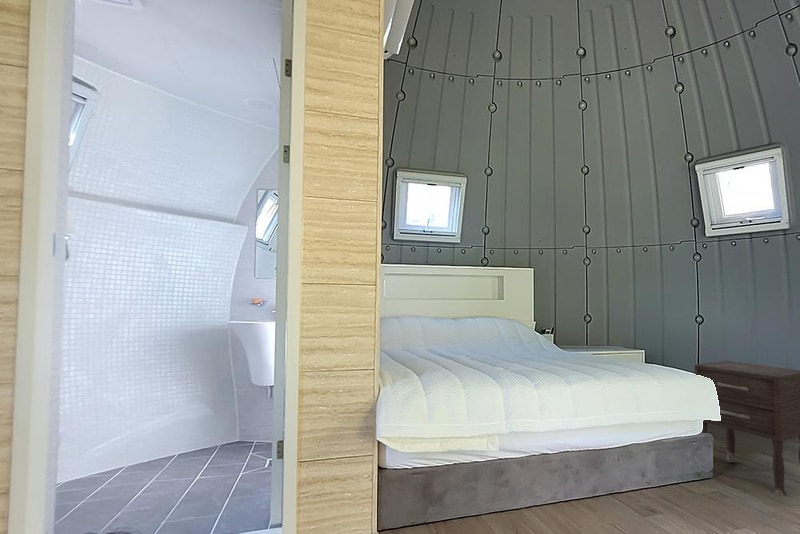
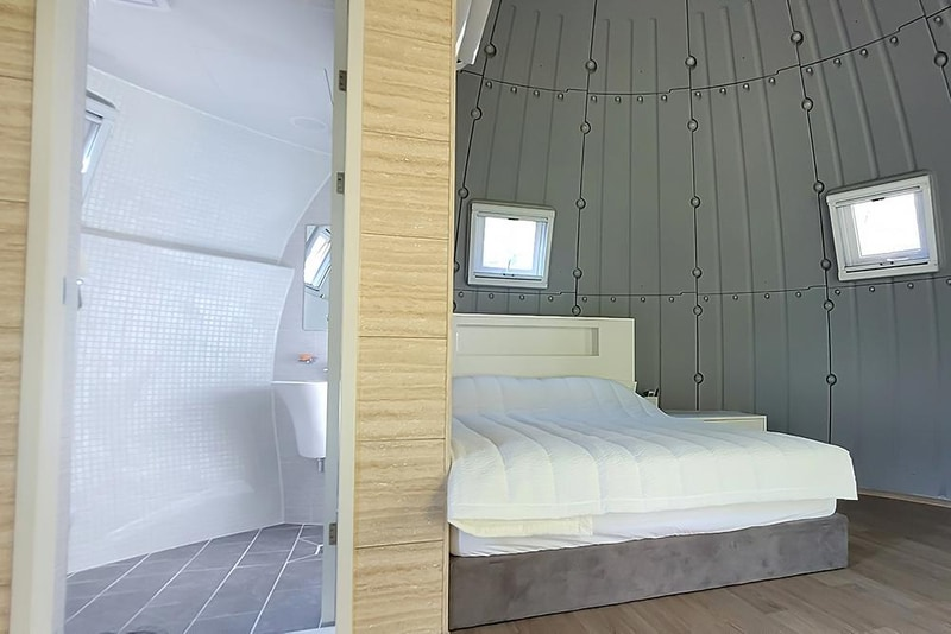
- nightstand (750, 422)
